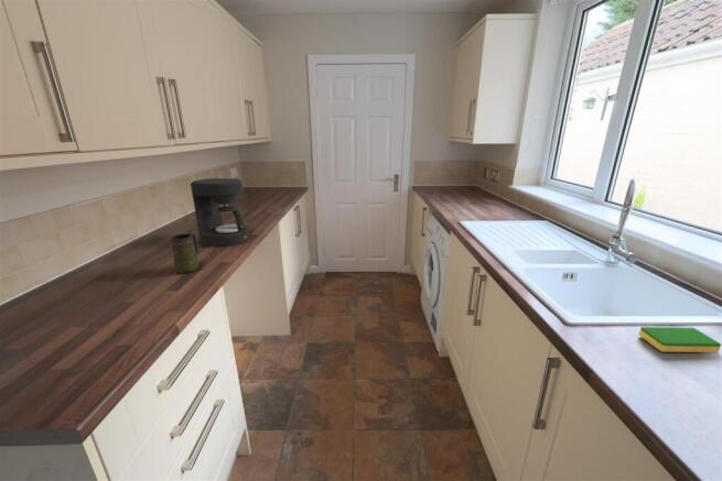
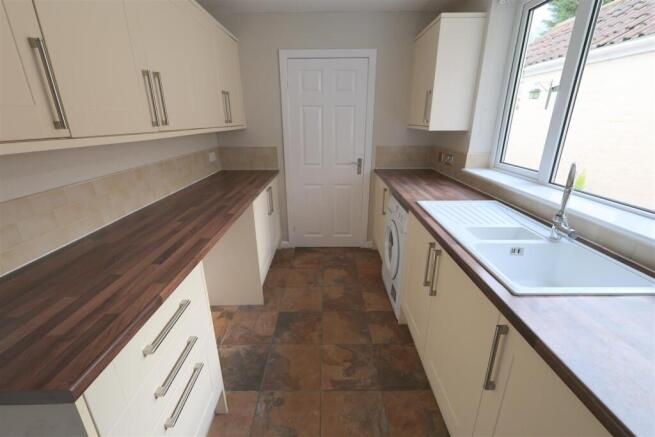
- coffee maker (222, 210)
- mug (187, 251)
- dish sponge (678, 339)
